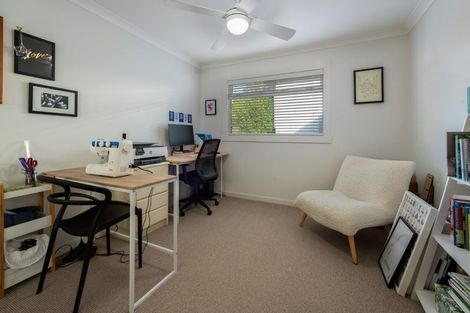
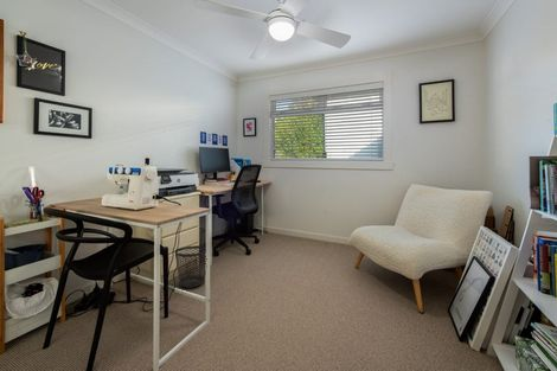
+ wastebasket (192, 266)
